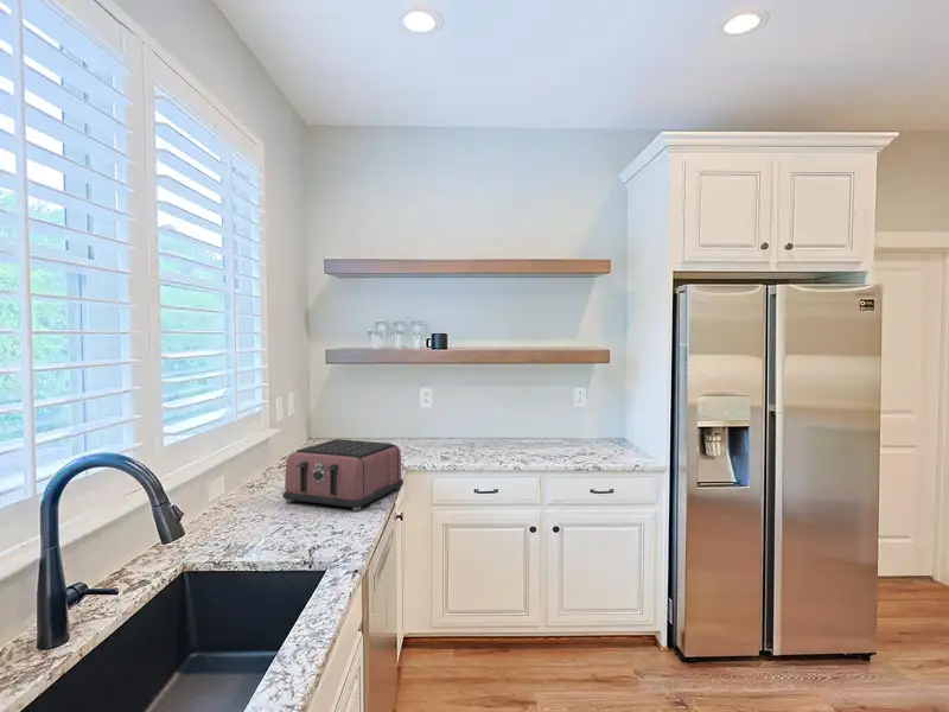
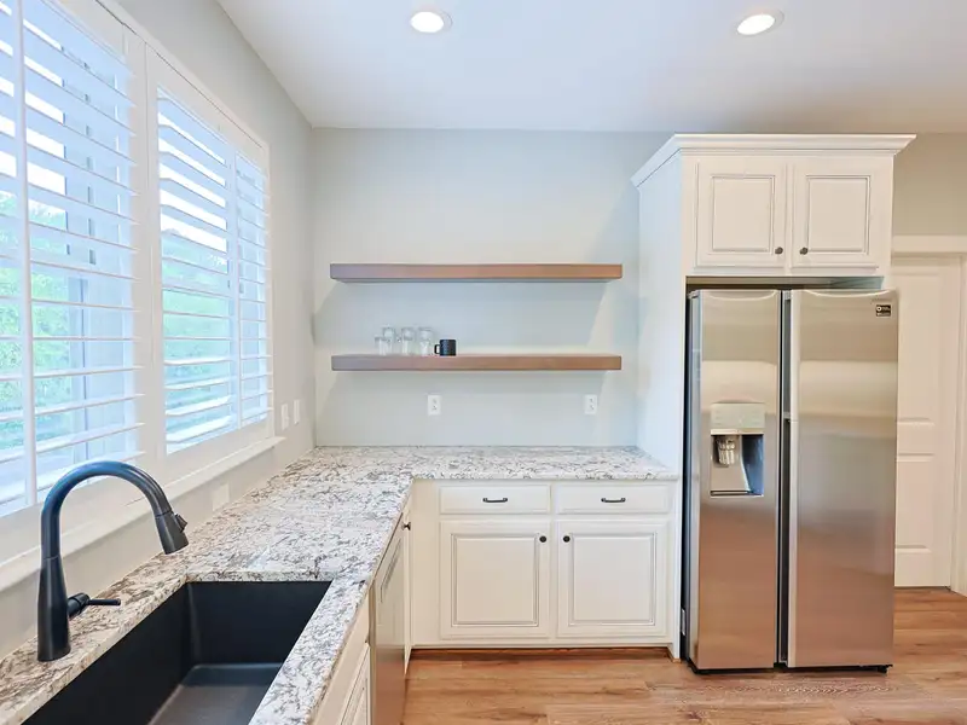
- toaster (343, 471)
